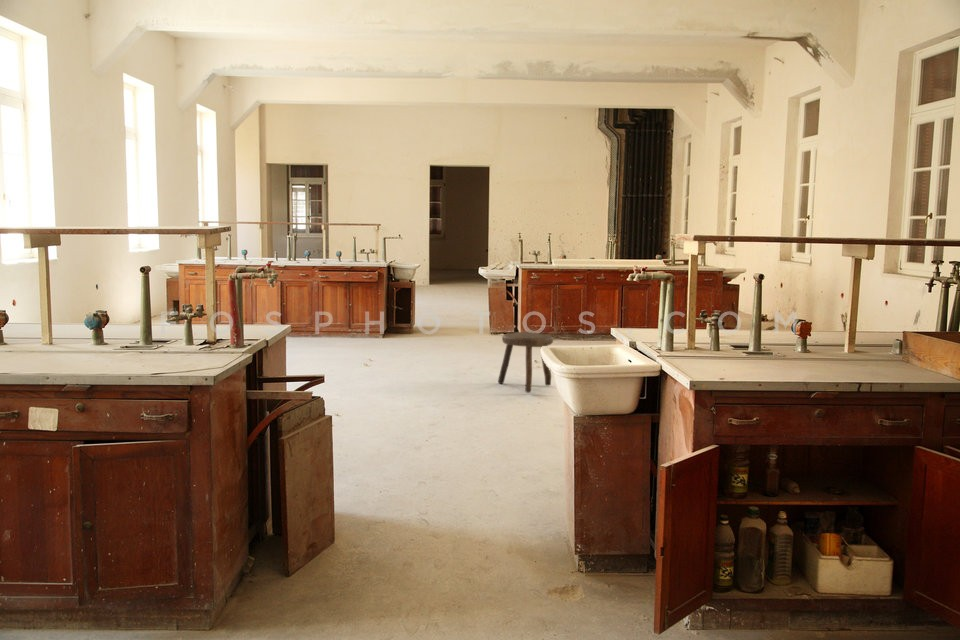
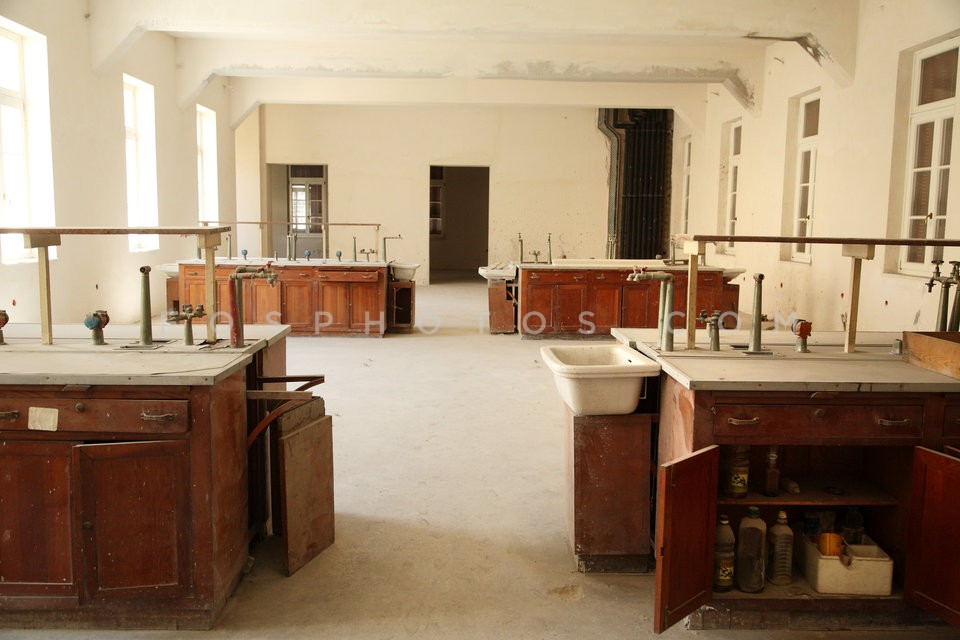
- stool (526, 360)
